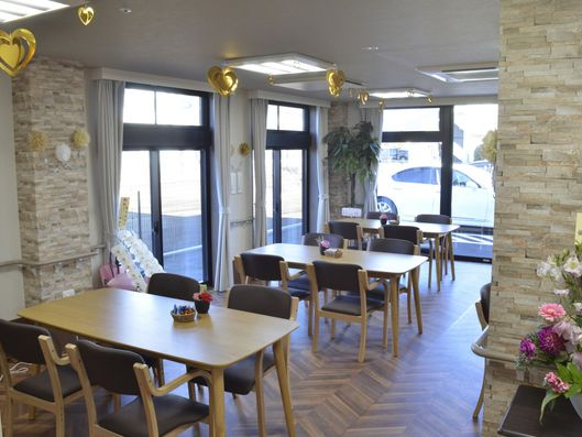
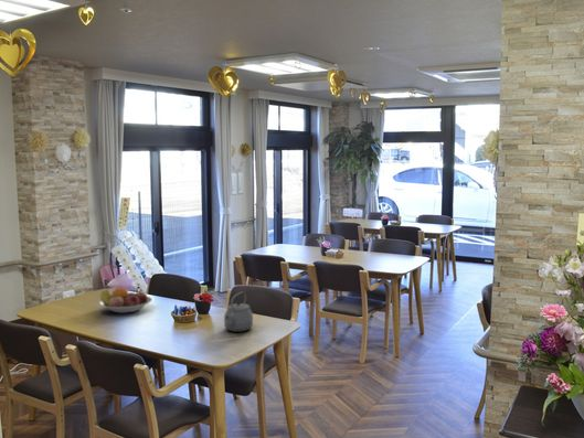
+ tea kettle (236, 312)
+ fruit bowl (126, 299)
